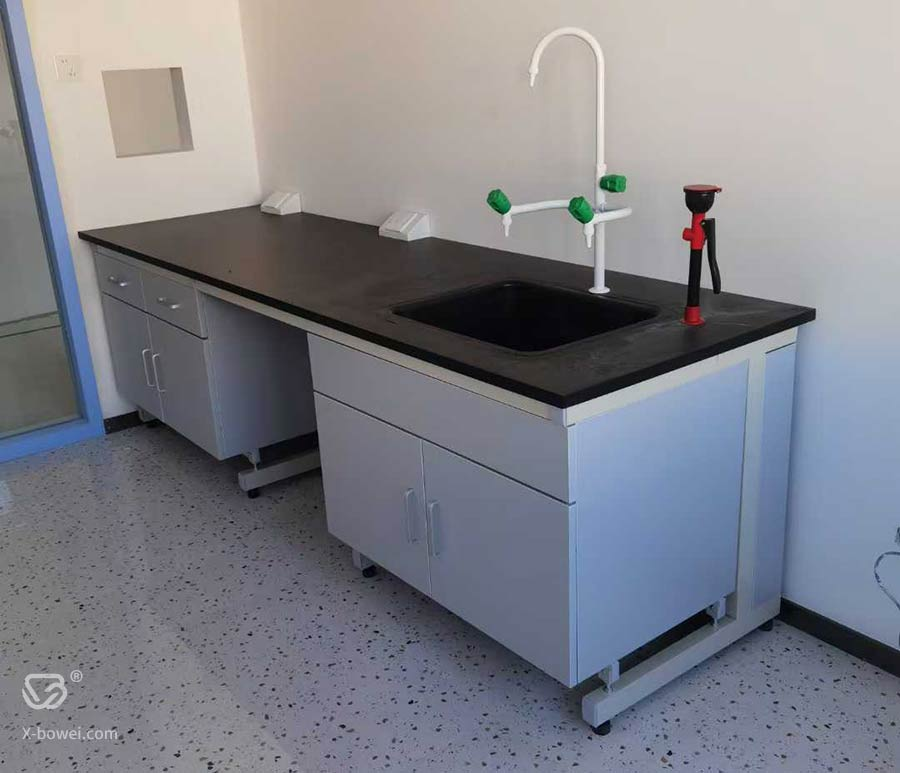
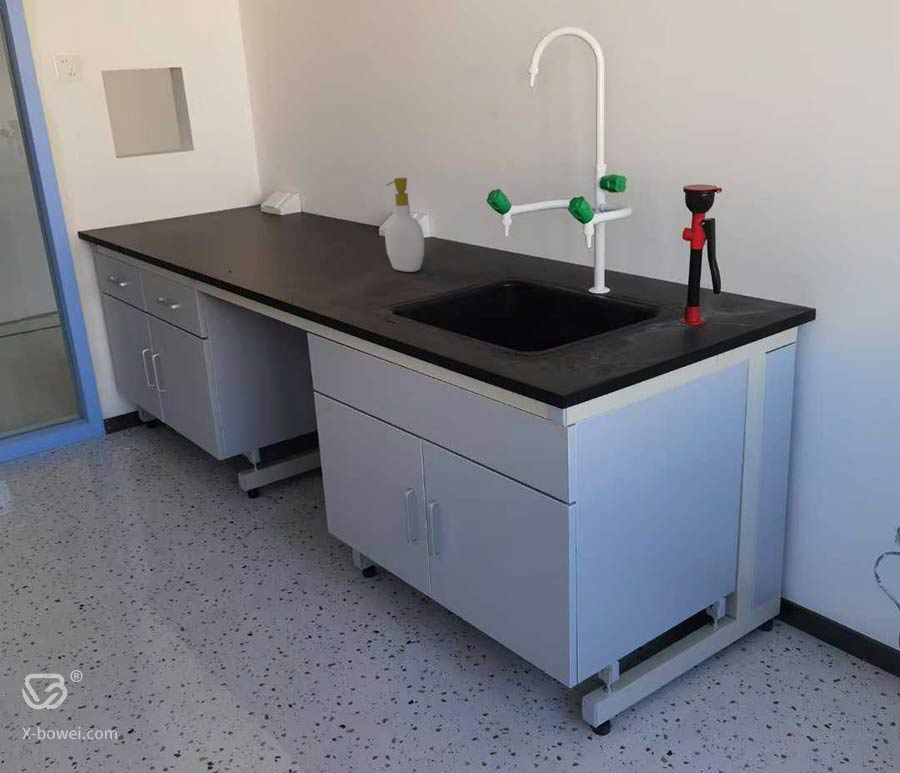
+ soap bottle (402, 224)
